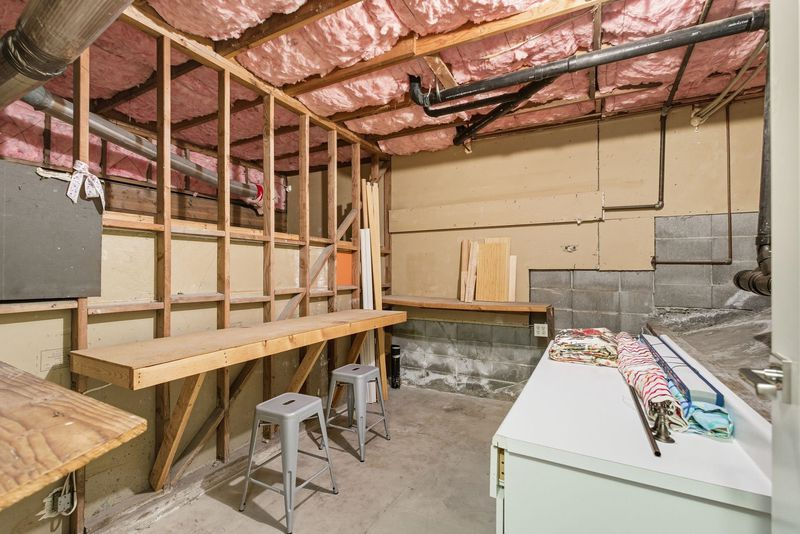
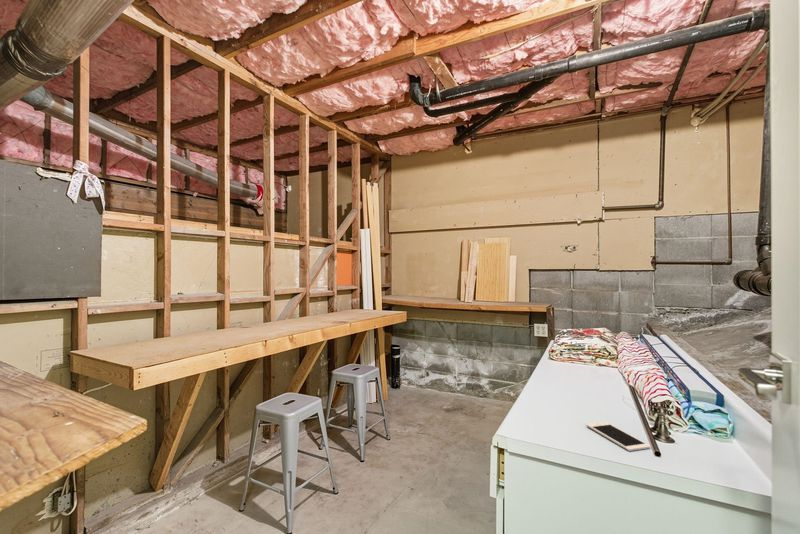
+ cell phone (616, 435)
